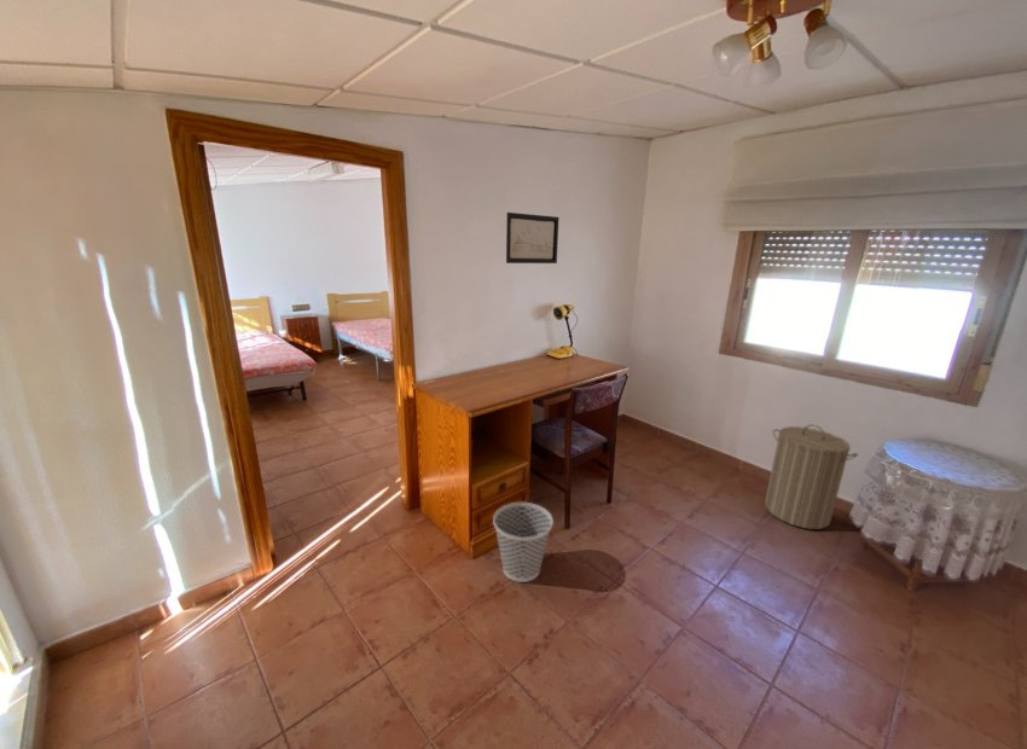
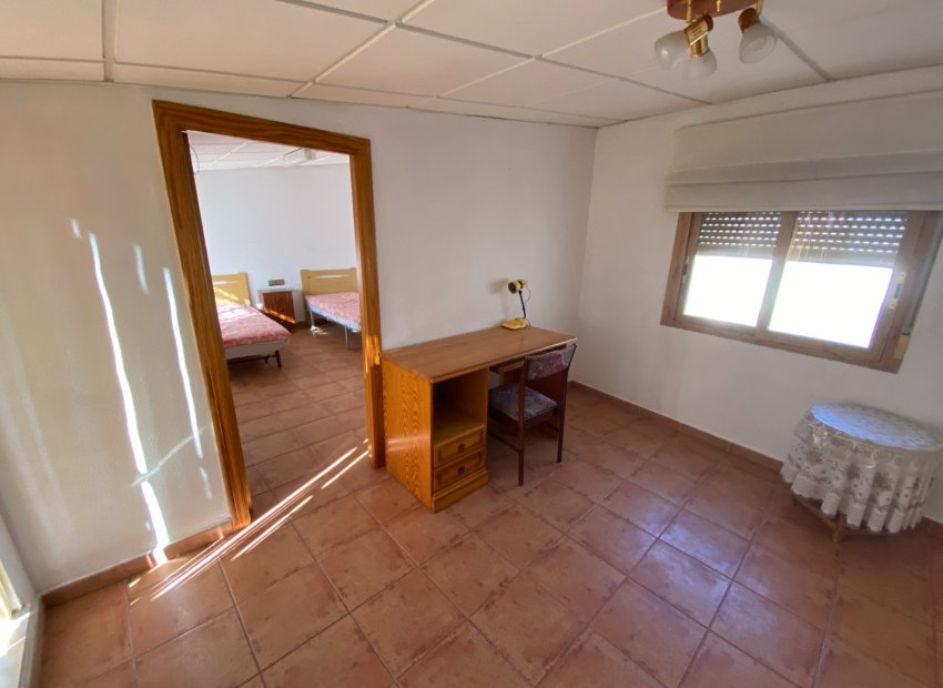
- wastebasket (522, 544)
- laundry hamper (806, 470)
- wall art (533, 239)
